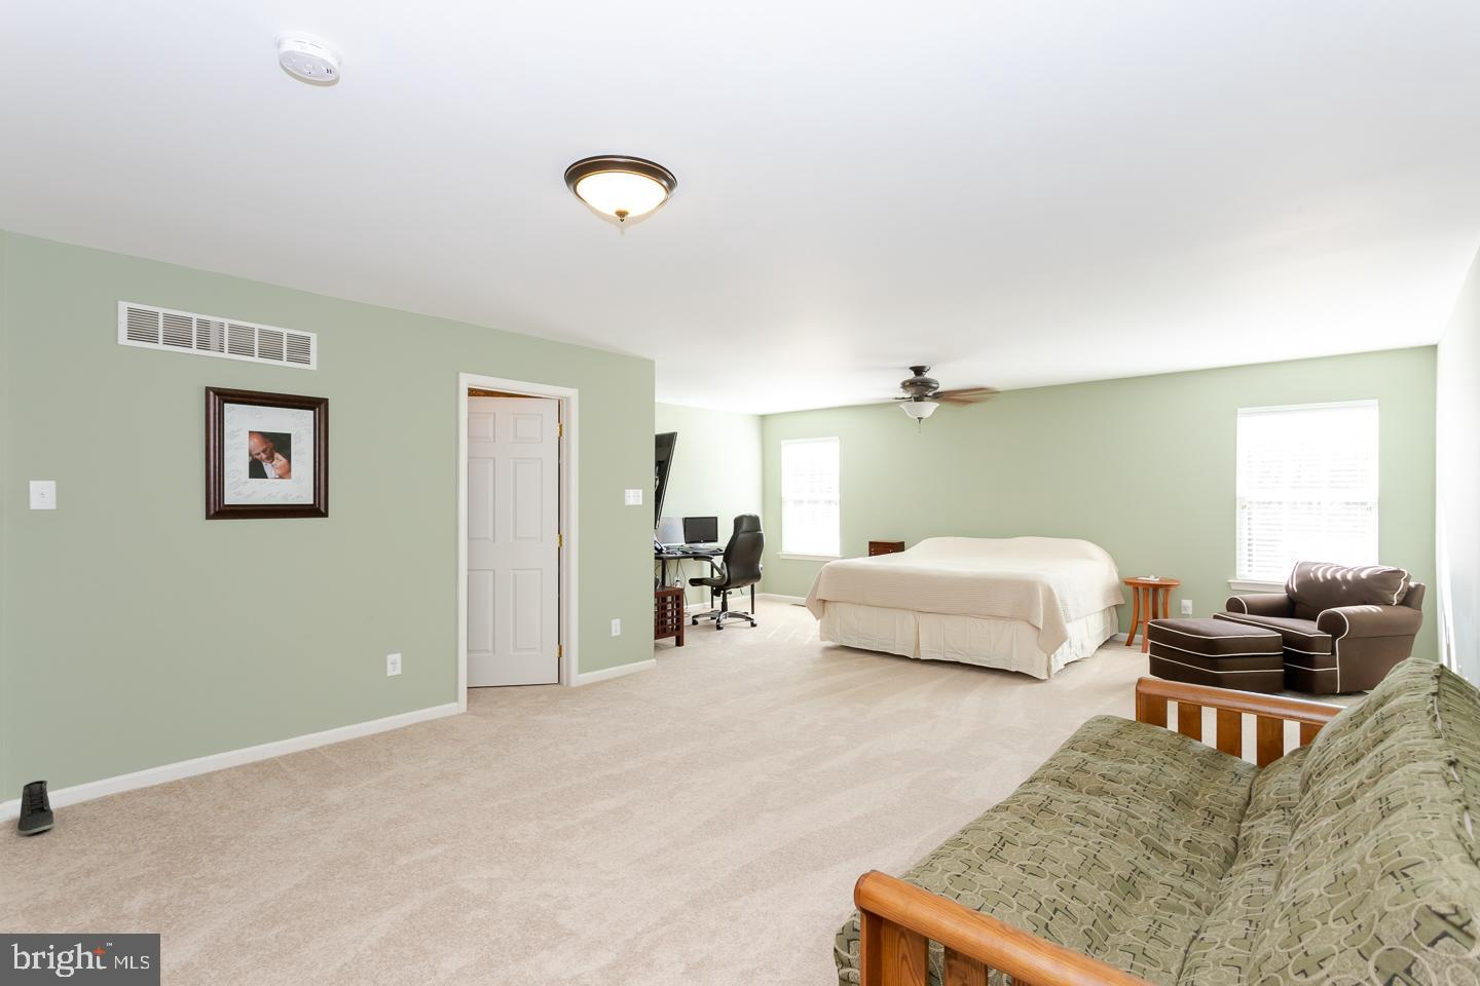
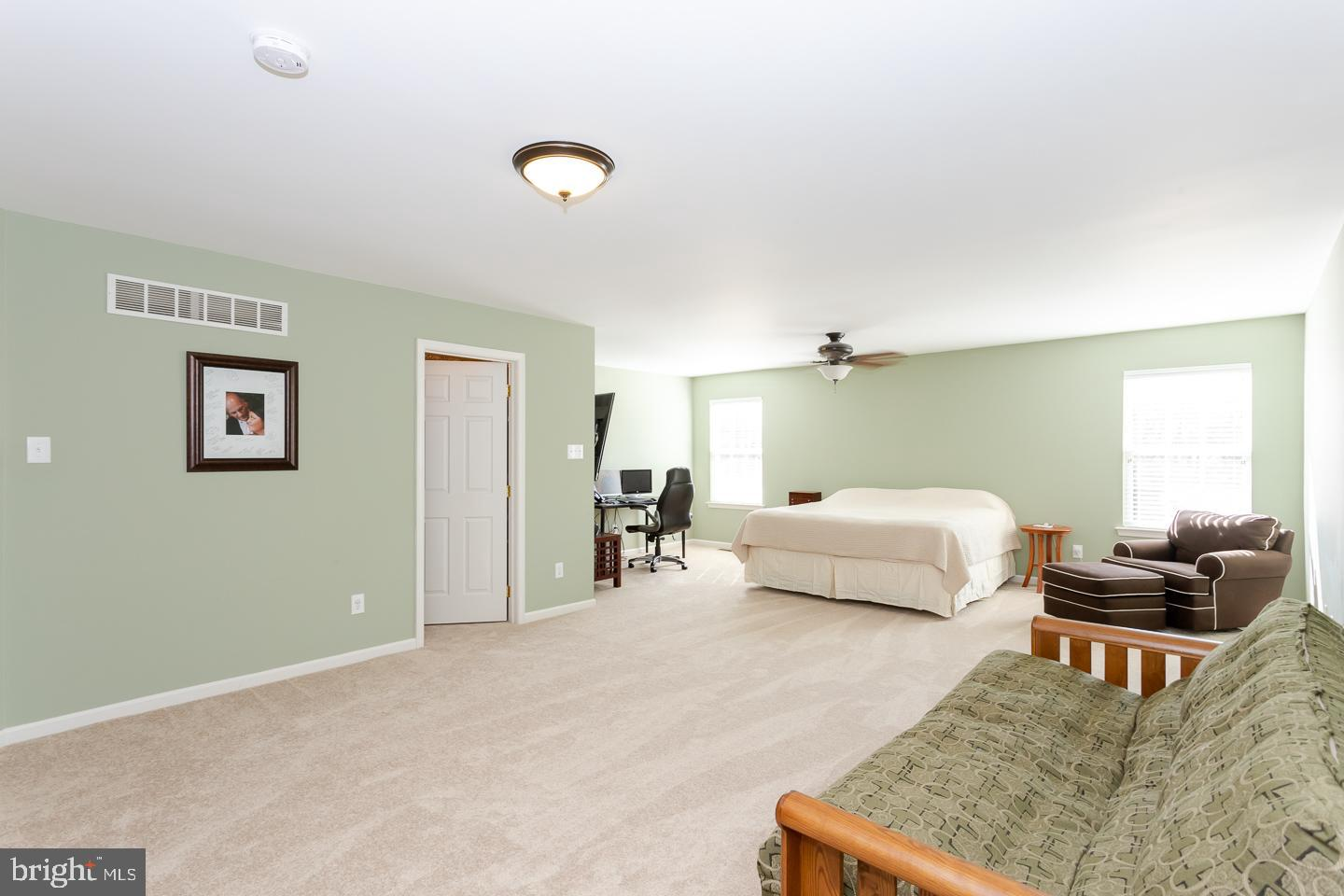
- sneaker (34, 807)
